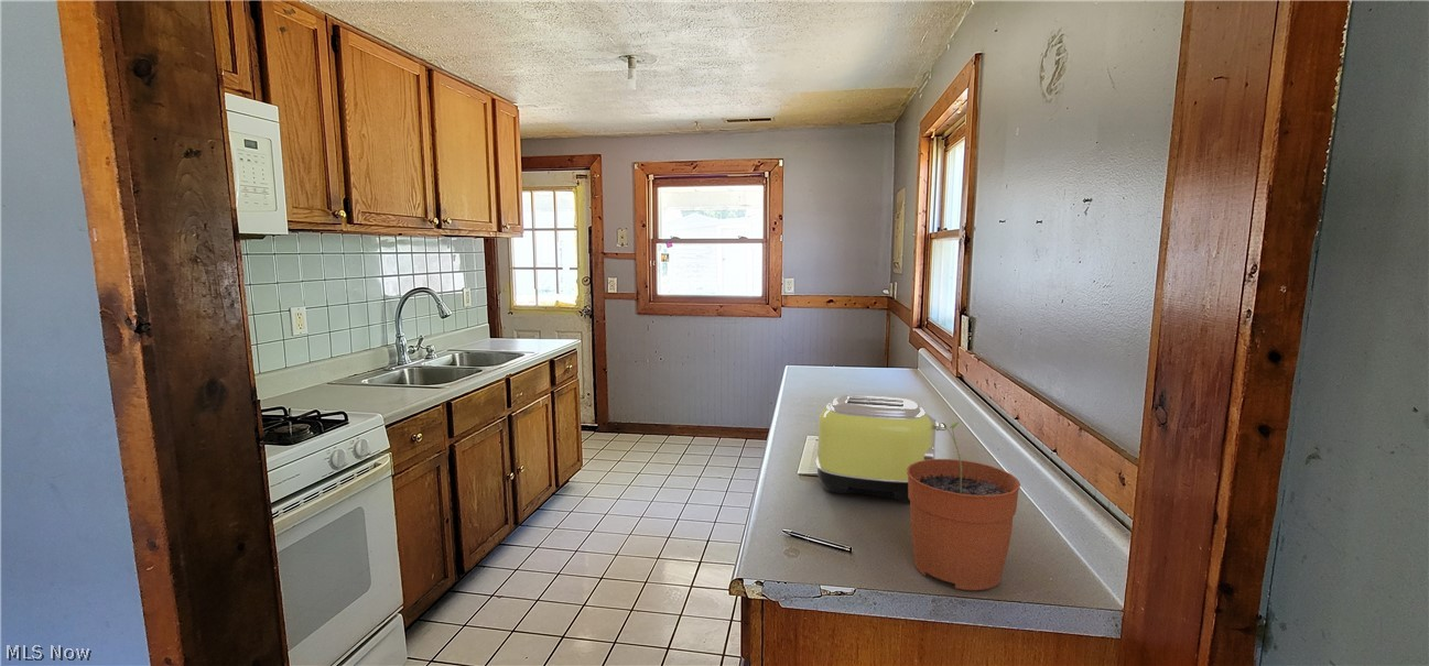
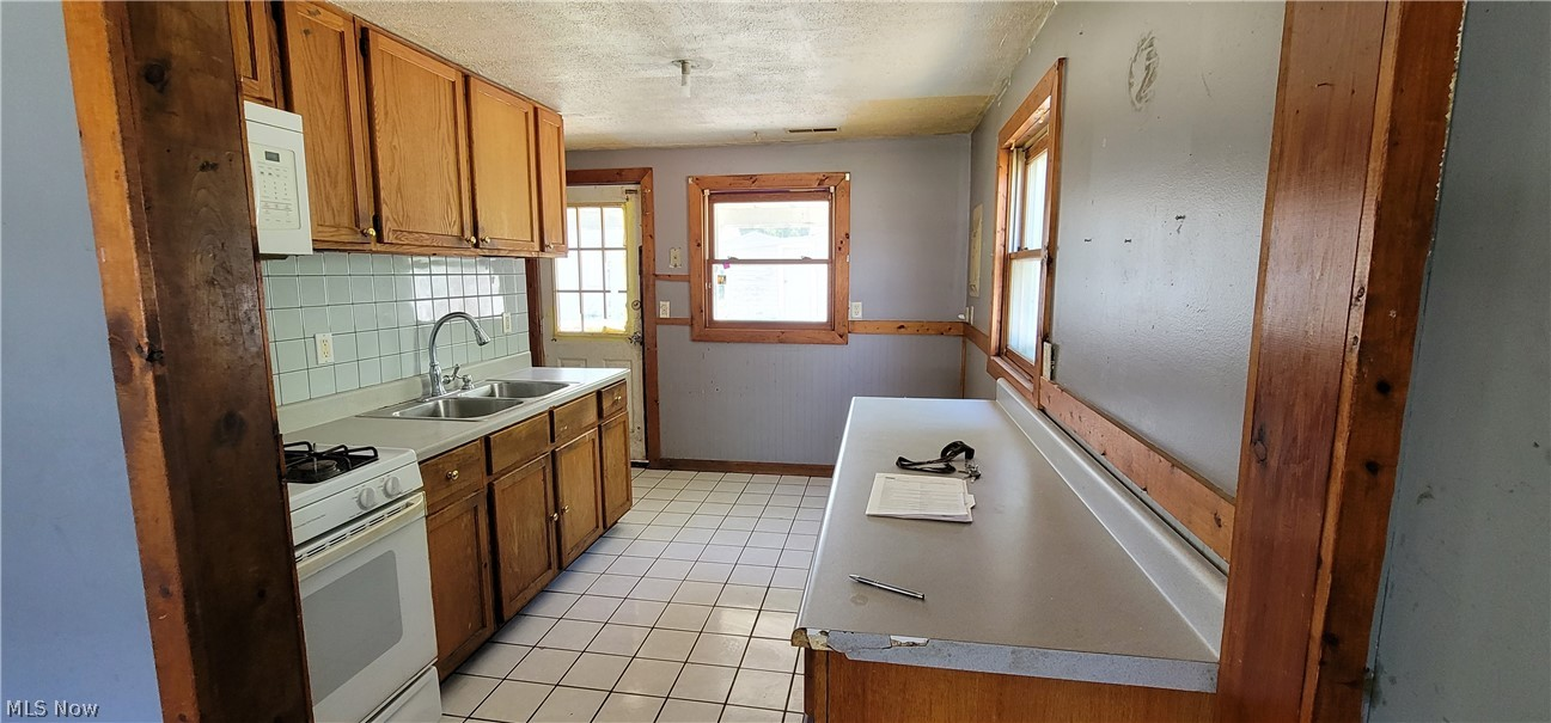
- plant pot (960, 499)
- toaster (878, 445)
